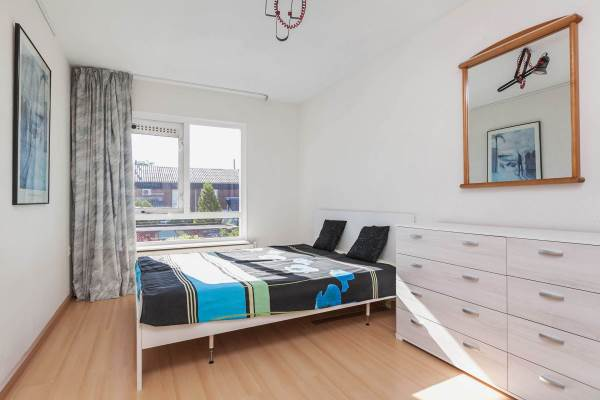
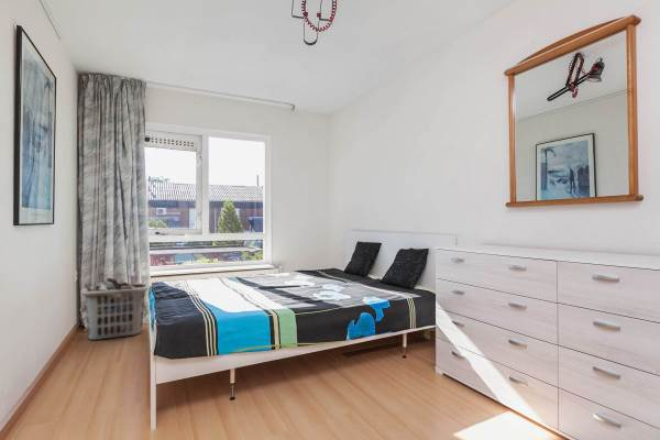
+ clothes hamper (116, 306)
